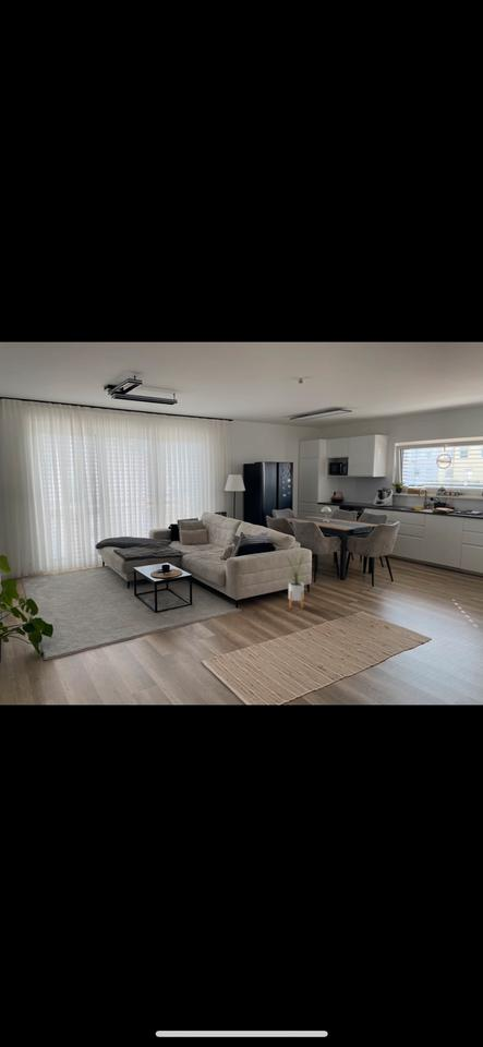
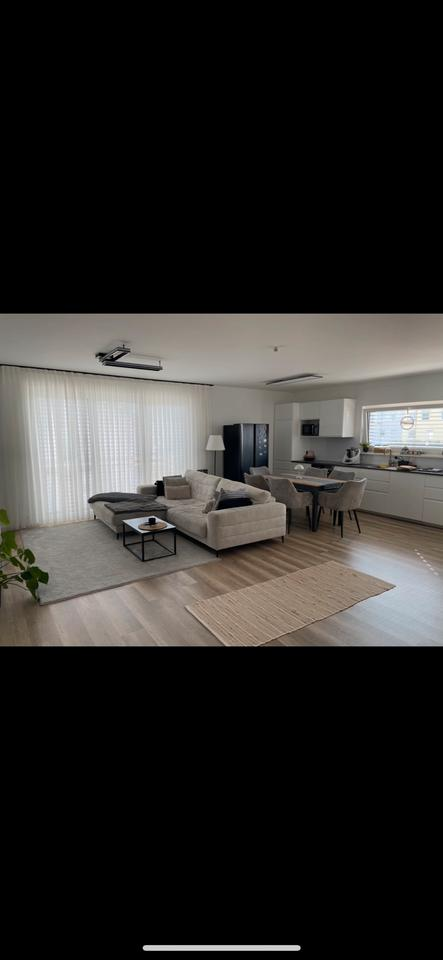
- house plant (295, 576)
